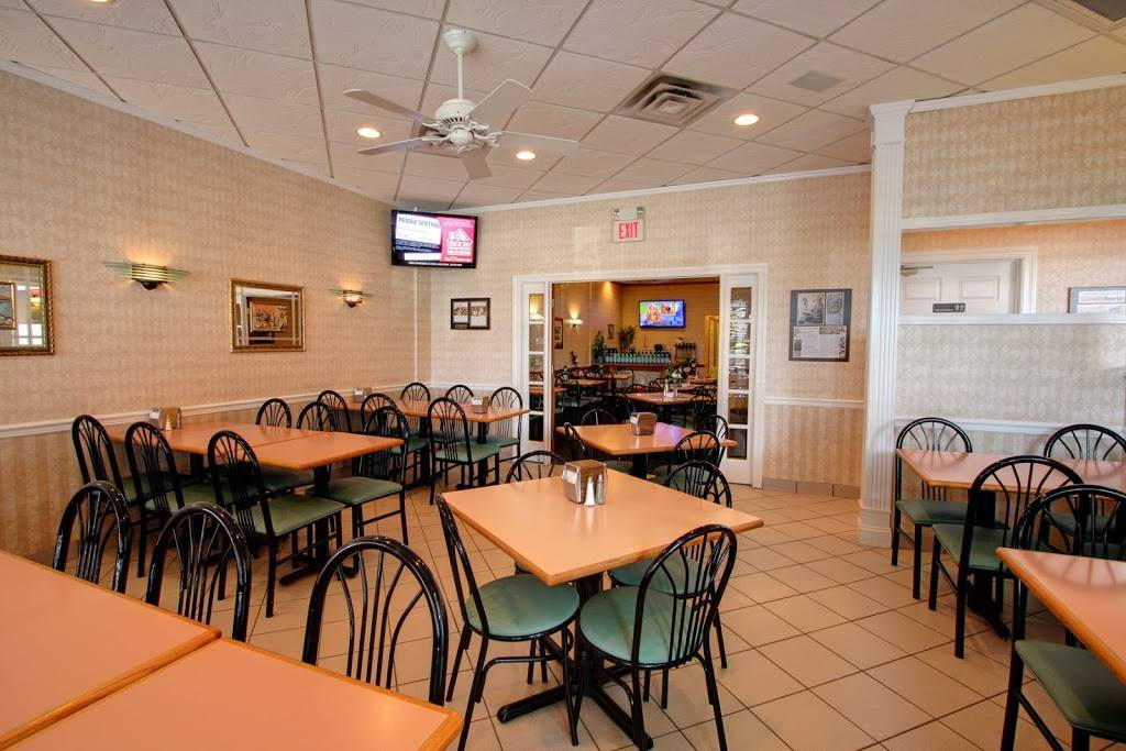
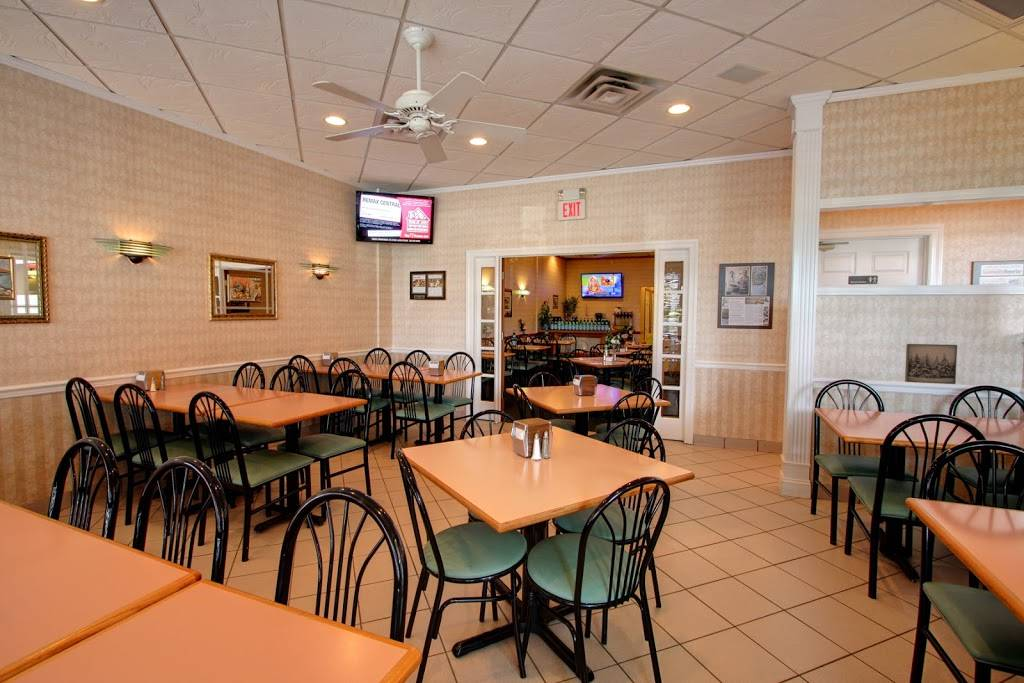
+ wall art (930, 363)
